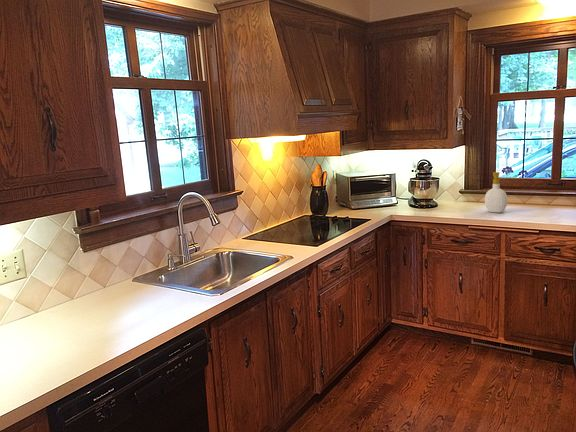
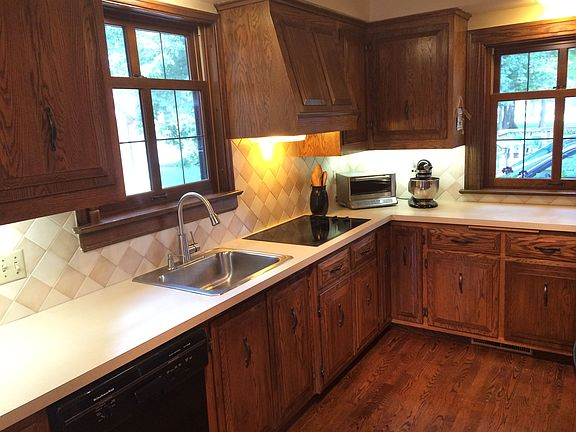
- soap bottle (495, 192)
